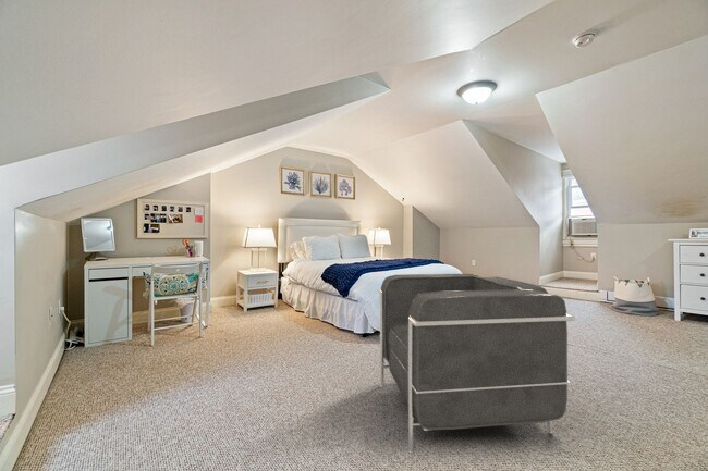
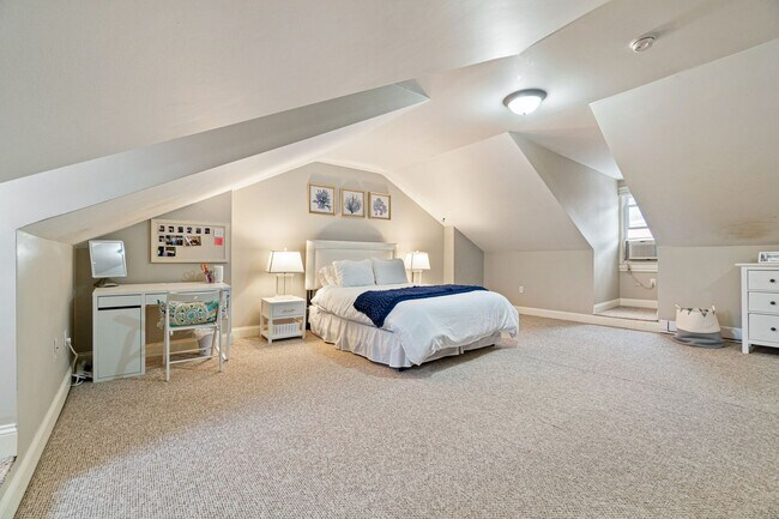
- armchair (456, 345)
